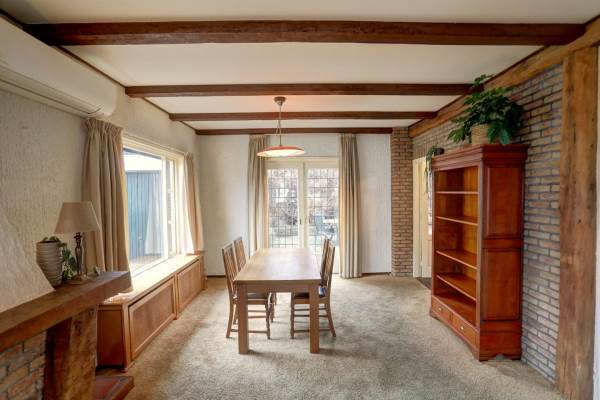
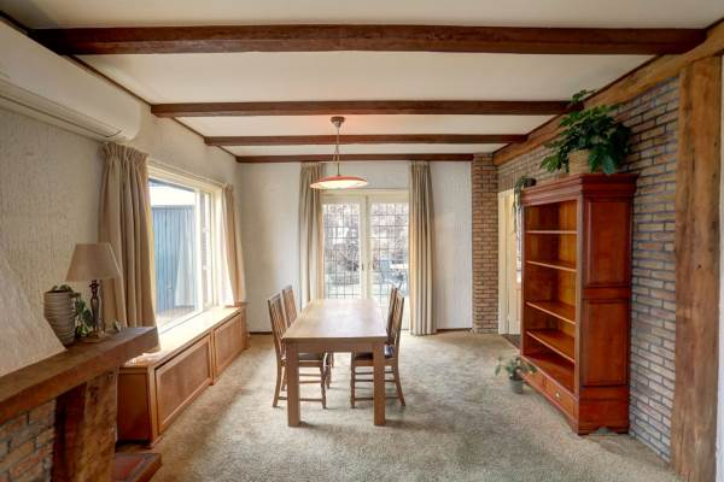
+ potted plant (512, 372)
